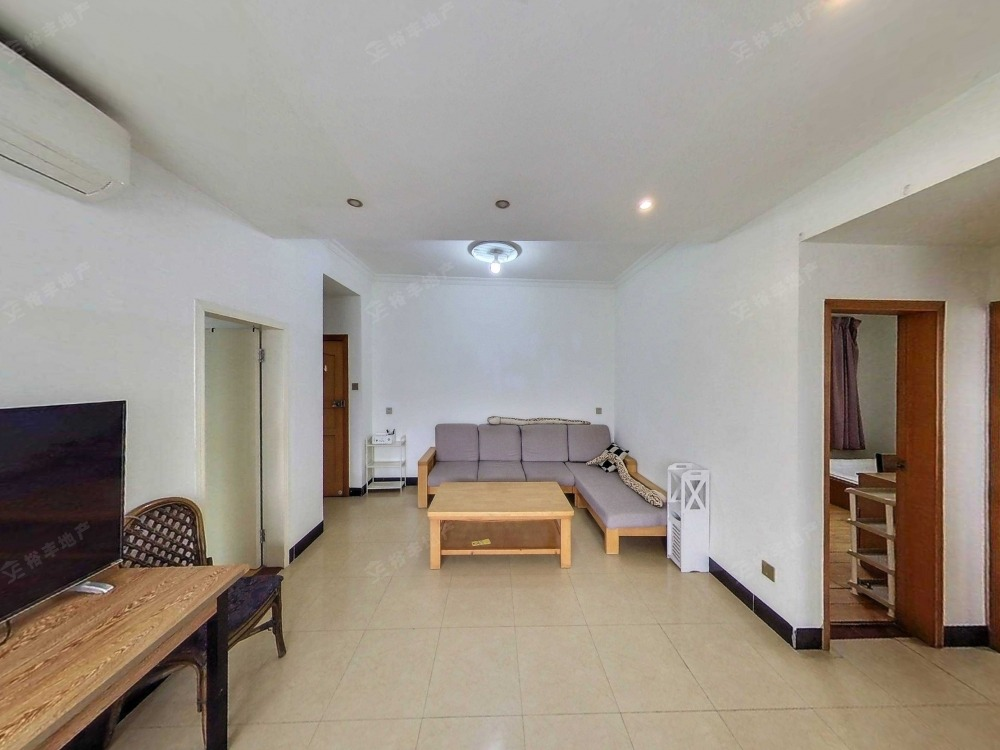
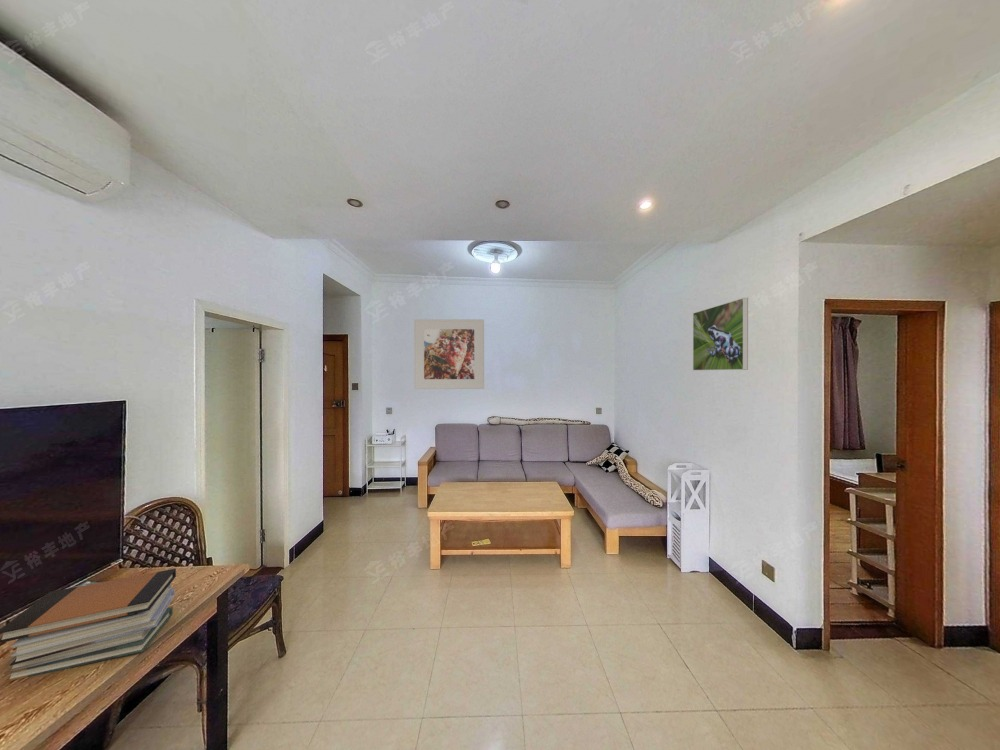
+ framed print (717, 338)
+ book stack (100, 620)
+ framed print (449, 354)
